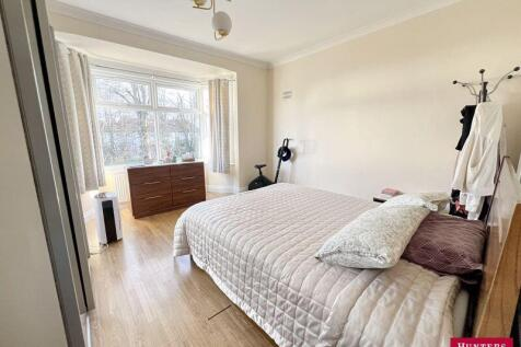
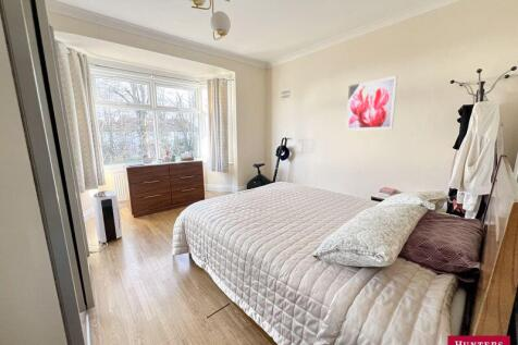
+ wall art (369, 106)
